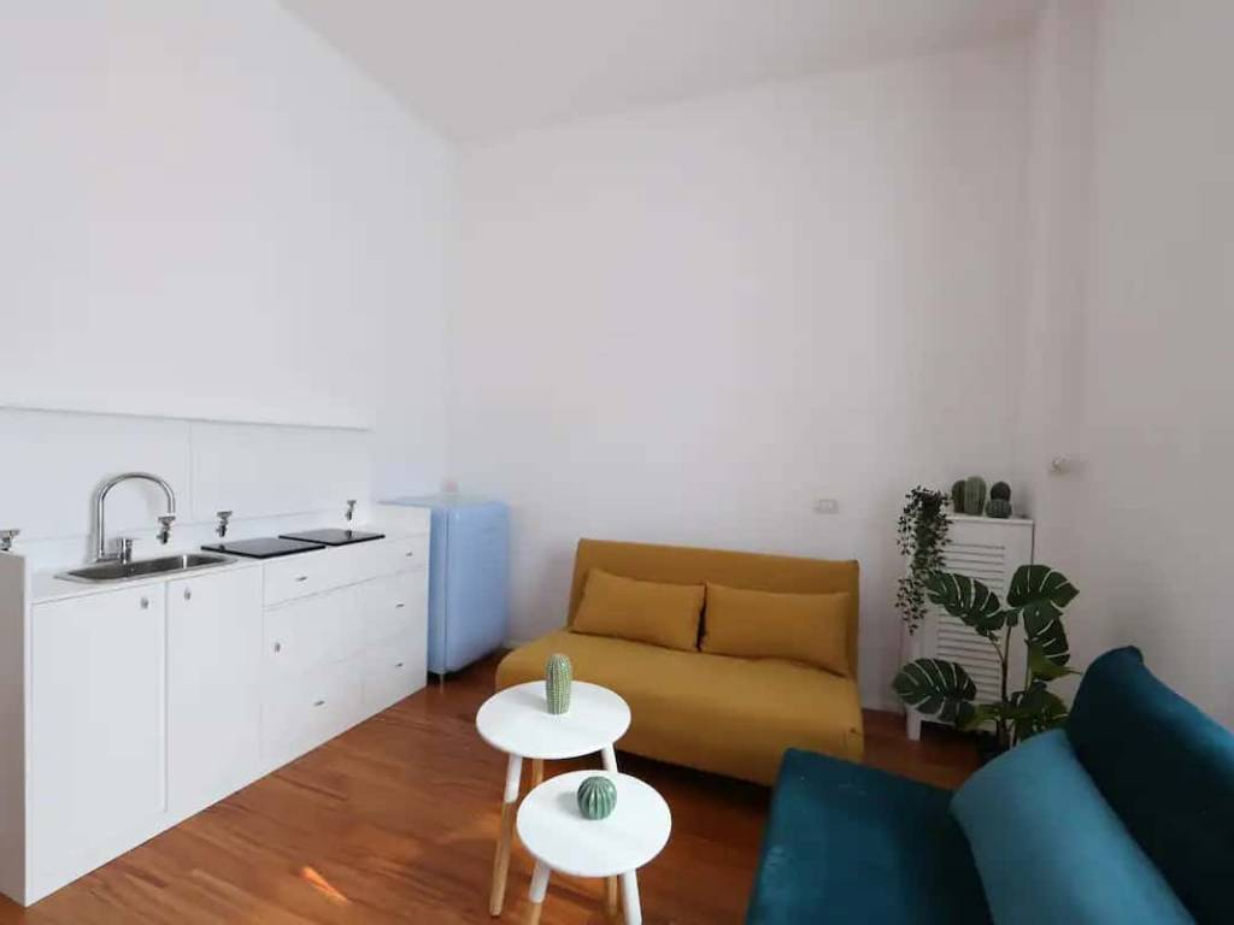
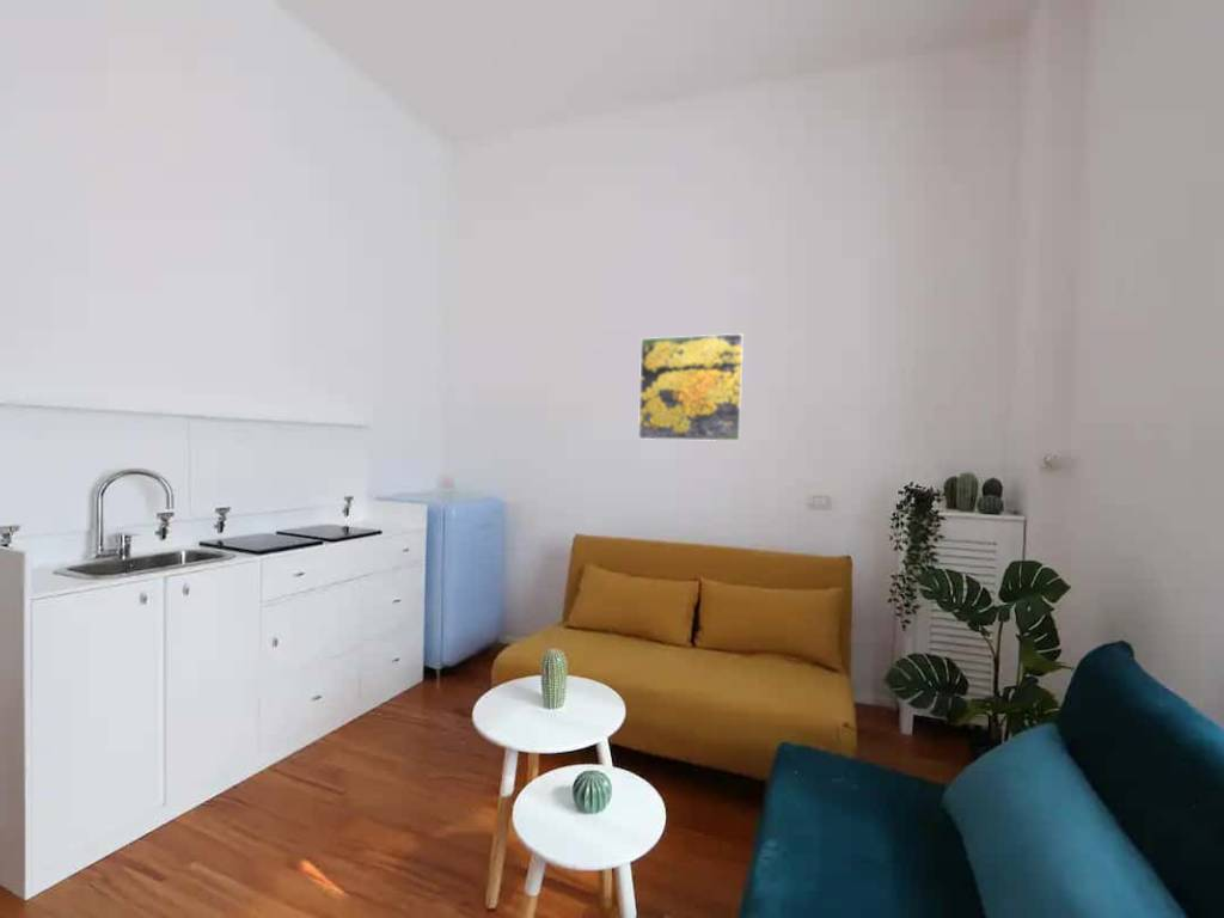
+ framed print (688, 387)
